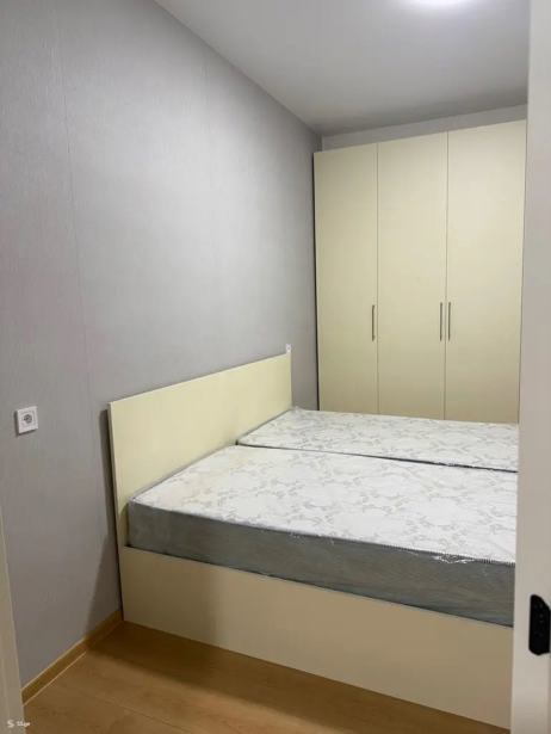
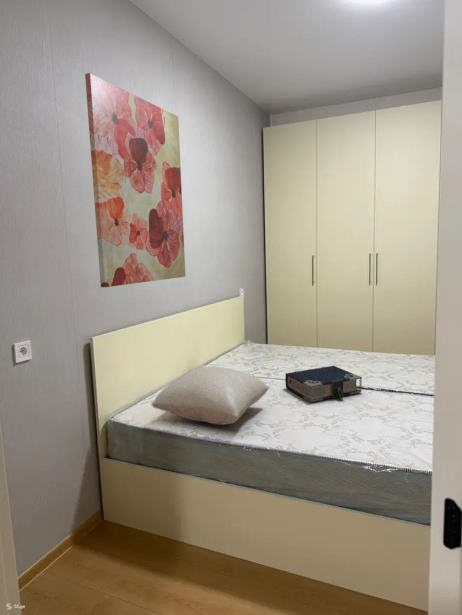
+ wall art (143, 192)
+ book (324, 383)
+ pillow (213, 392)
